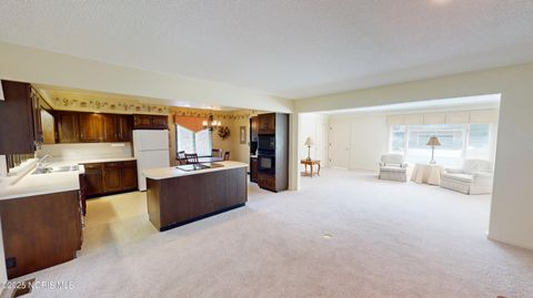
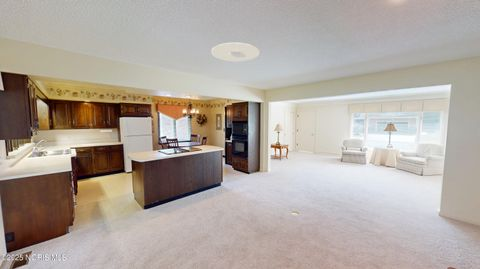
+ ceiling light (235, 50)
